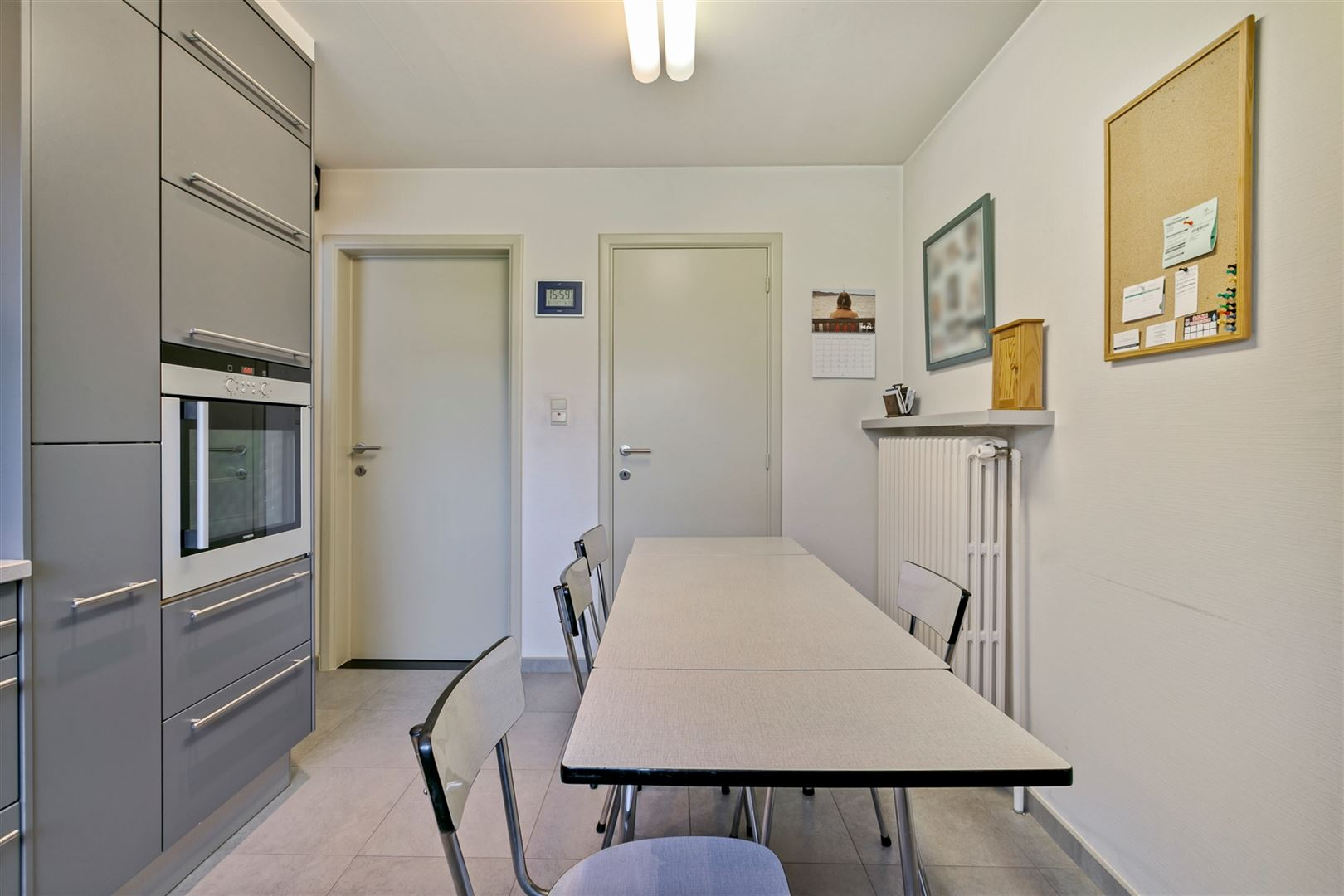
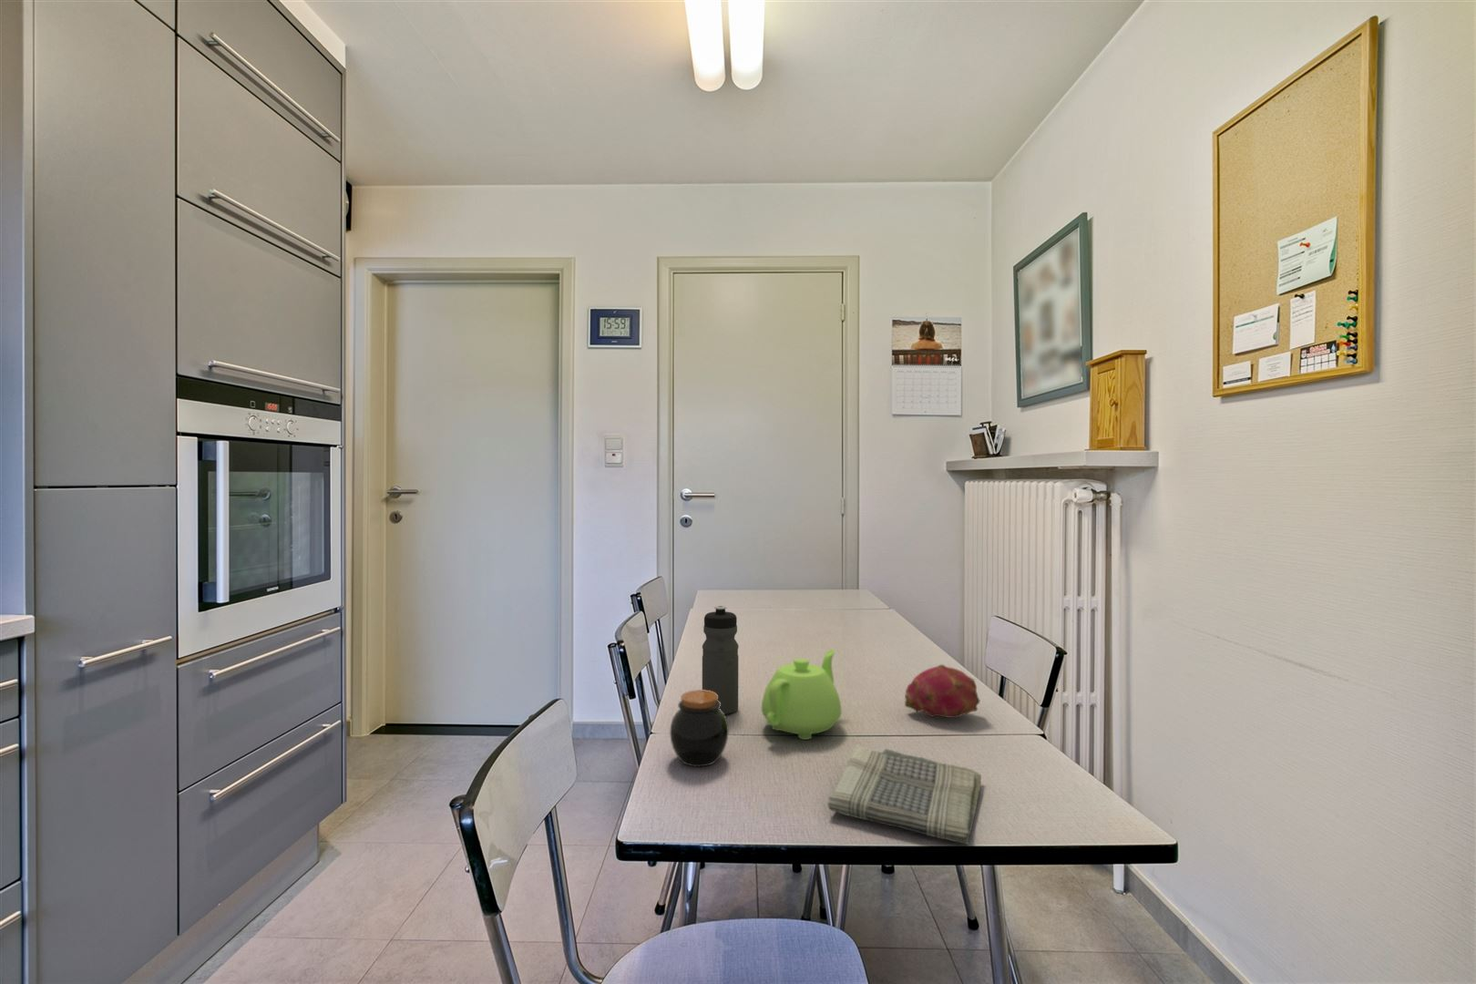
+ dish towel (907, 785)
+ teapot (804, 692)
+ water bottle (719, 657)
+ jar (698, 727)
+ fruit (941, 690)
